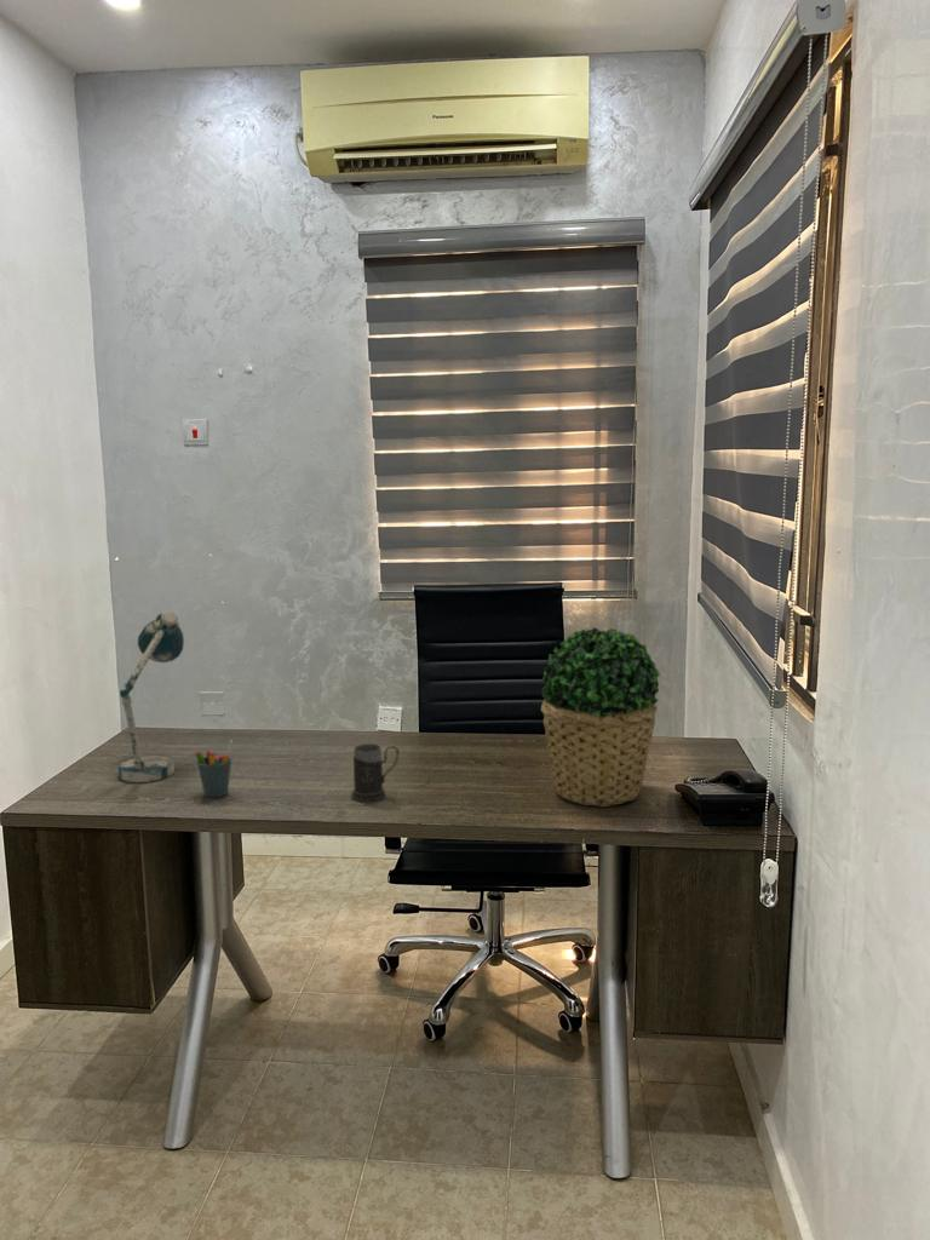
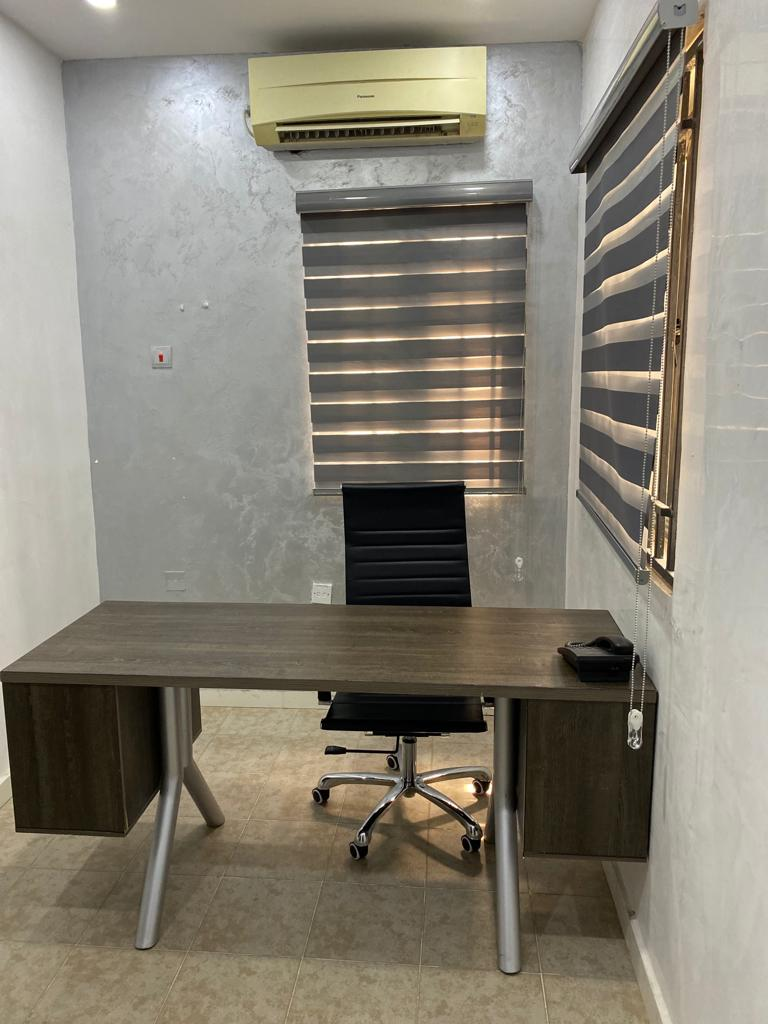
- mug (374, 770)
- desk lamp (134, 682)
- pen holder (214, 768)
- potted plant (599, 711)
